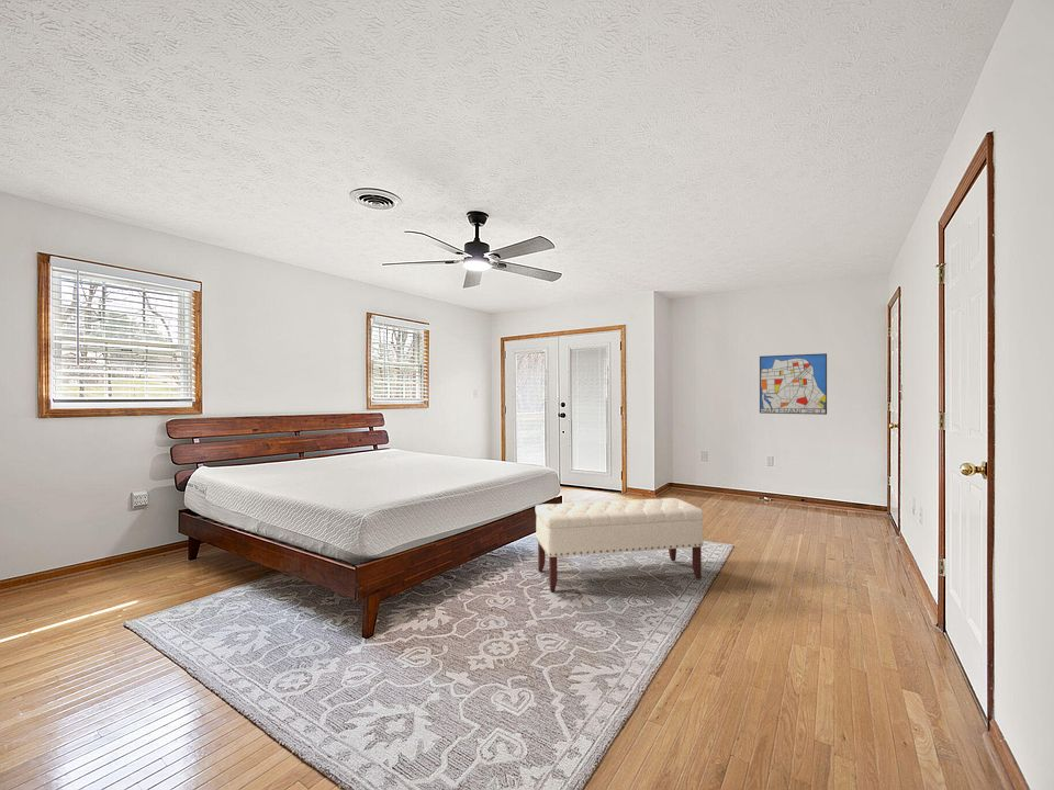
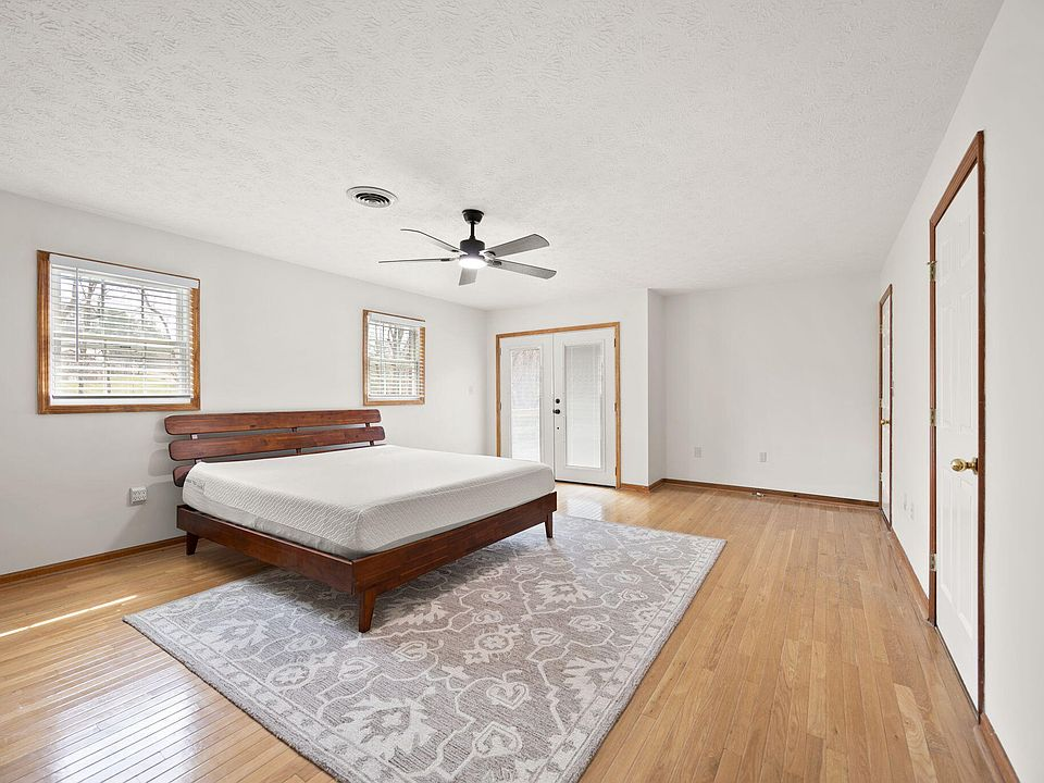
- wall art (792, 384)
- bench (617, 540)
